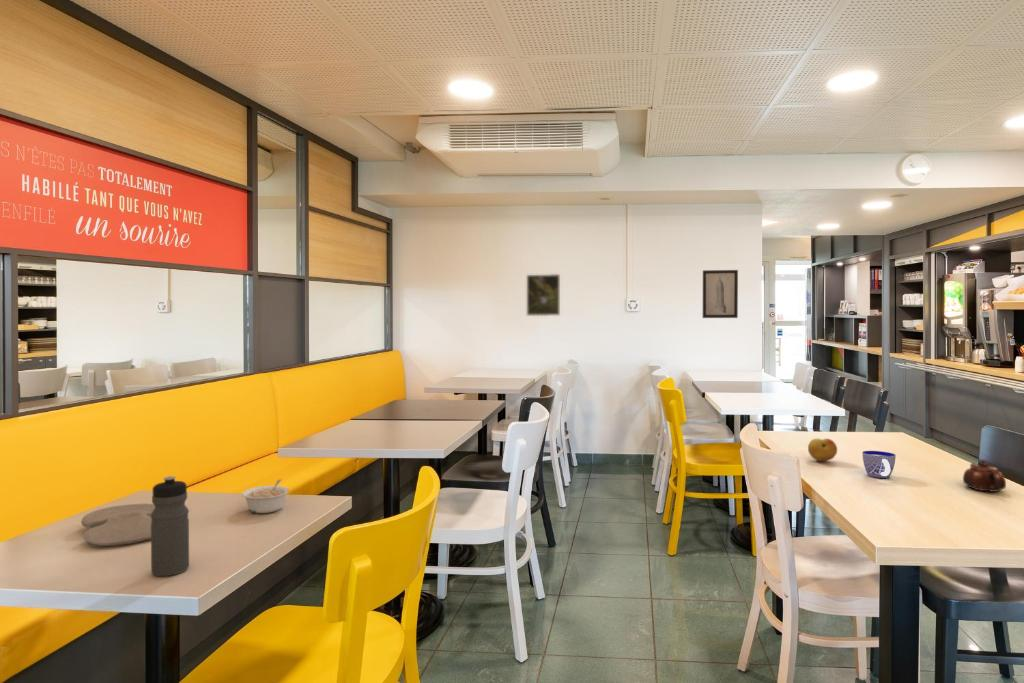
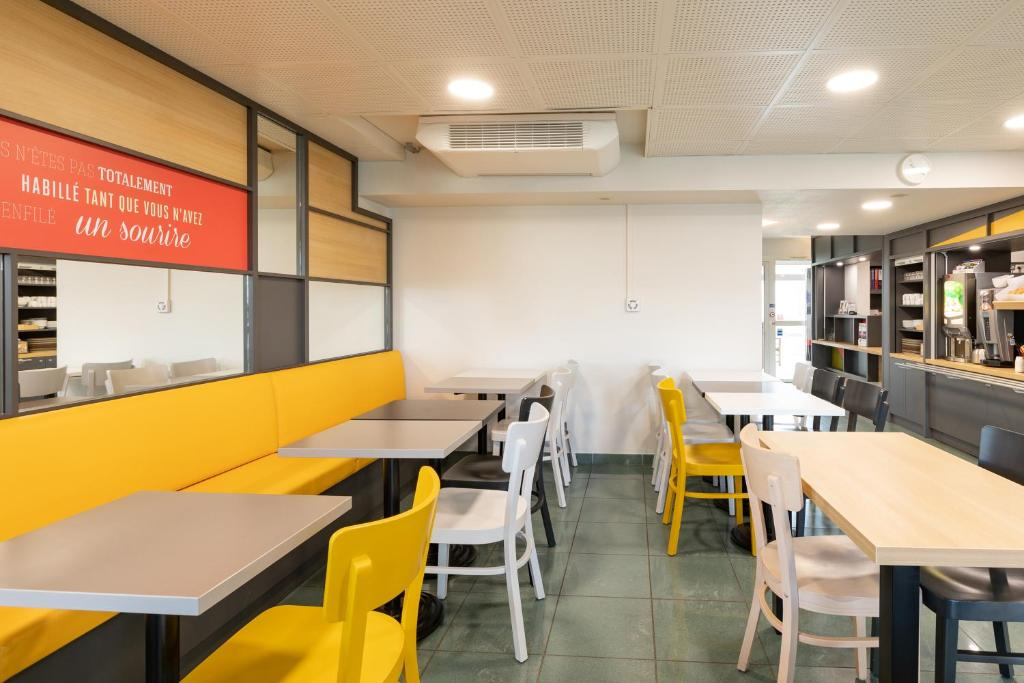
- paint palette (128, 521)
- teapot (984, 474)
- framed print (543, 295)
- wall art (720, 294)
- cup (880, 465)
- legume (265, 497)
- fruit (822, 449)
- water bottle (170, 523)
